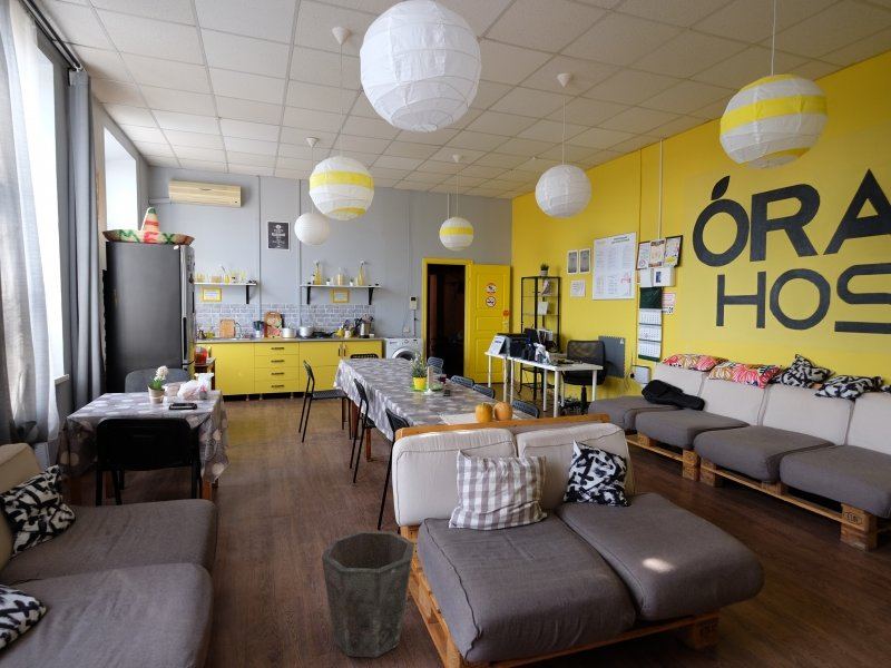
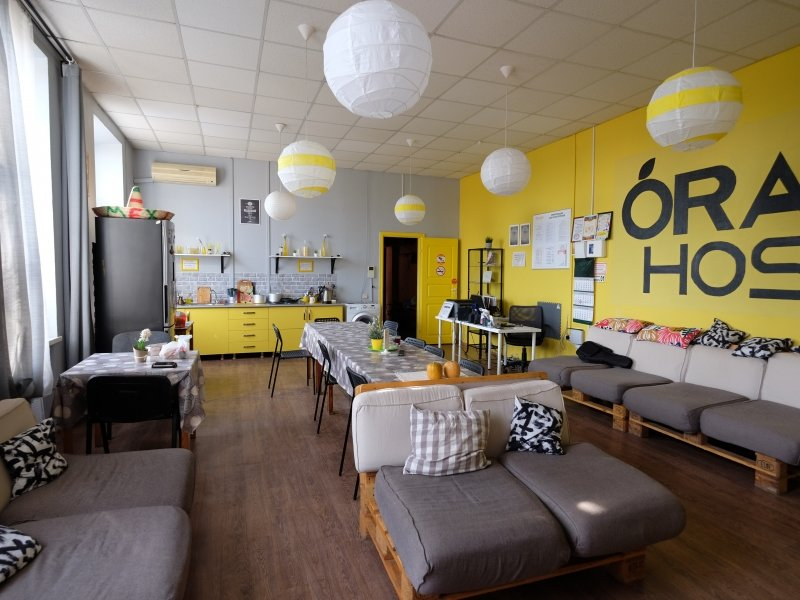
- waste bin (369, 592)
